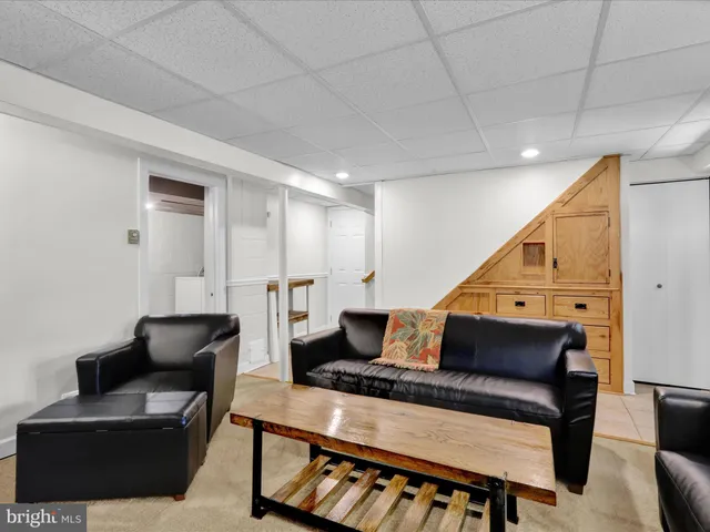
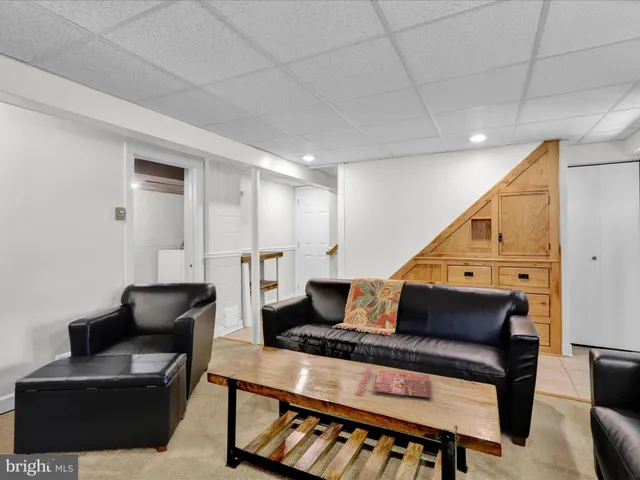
+ cover (394, 383)
